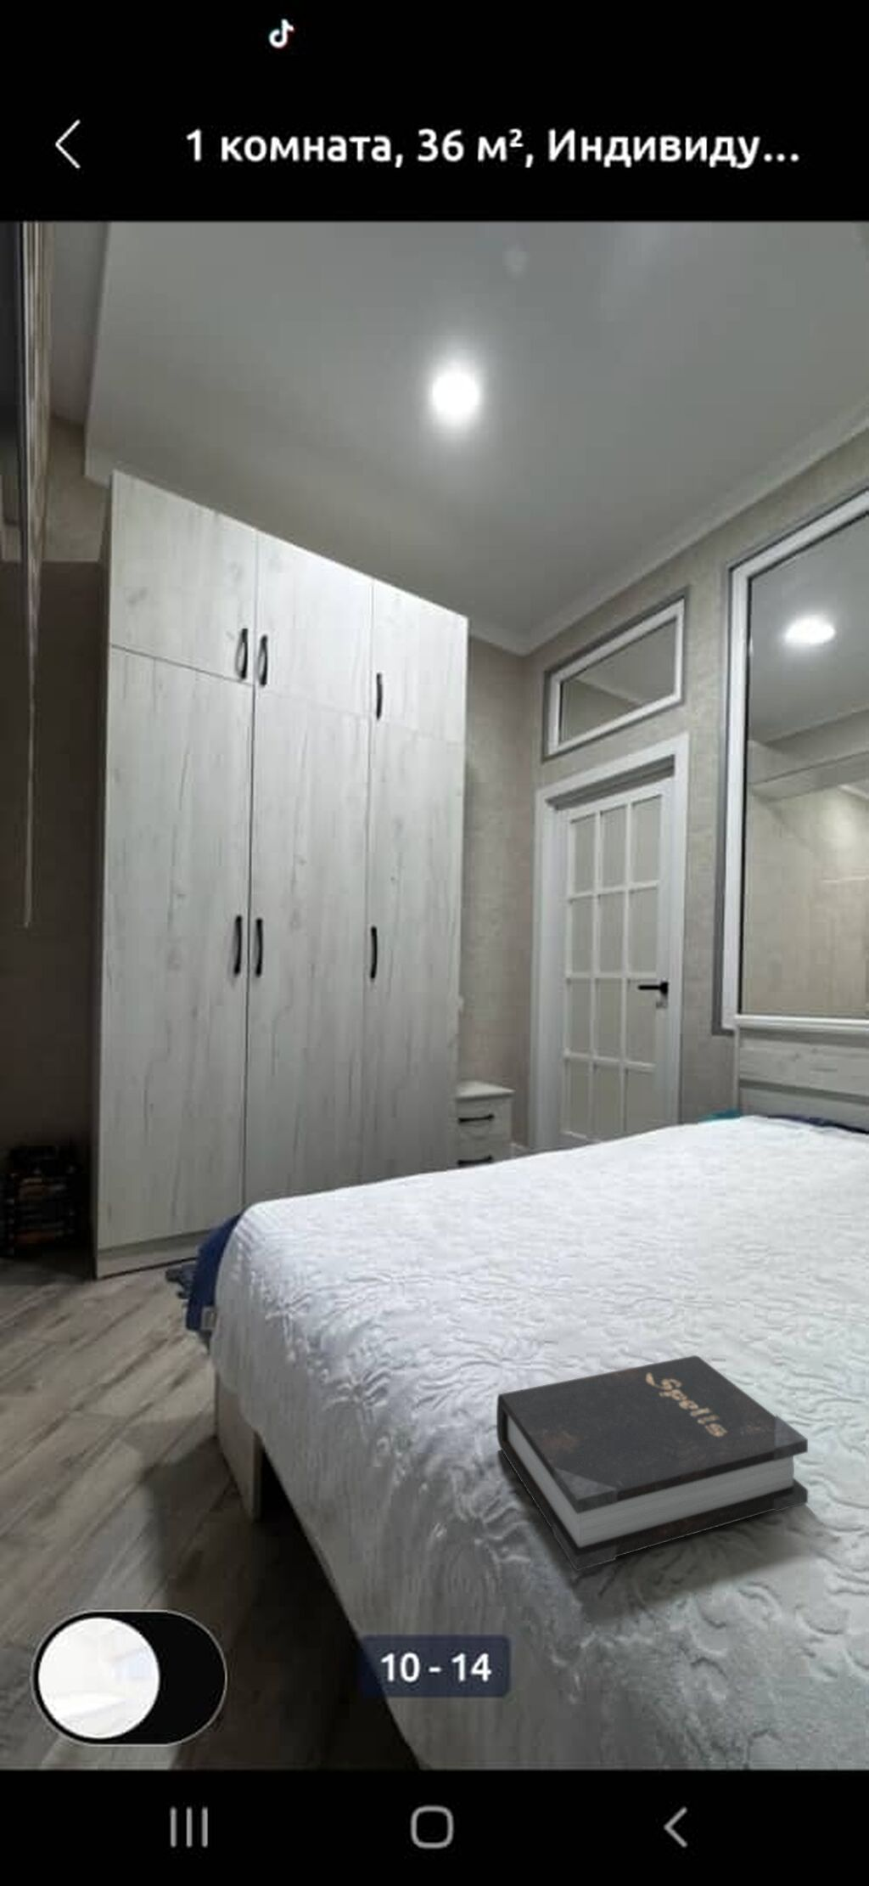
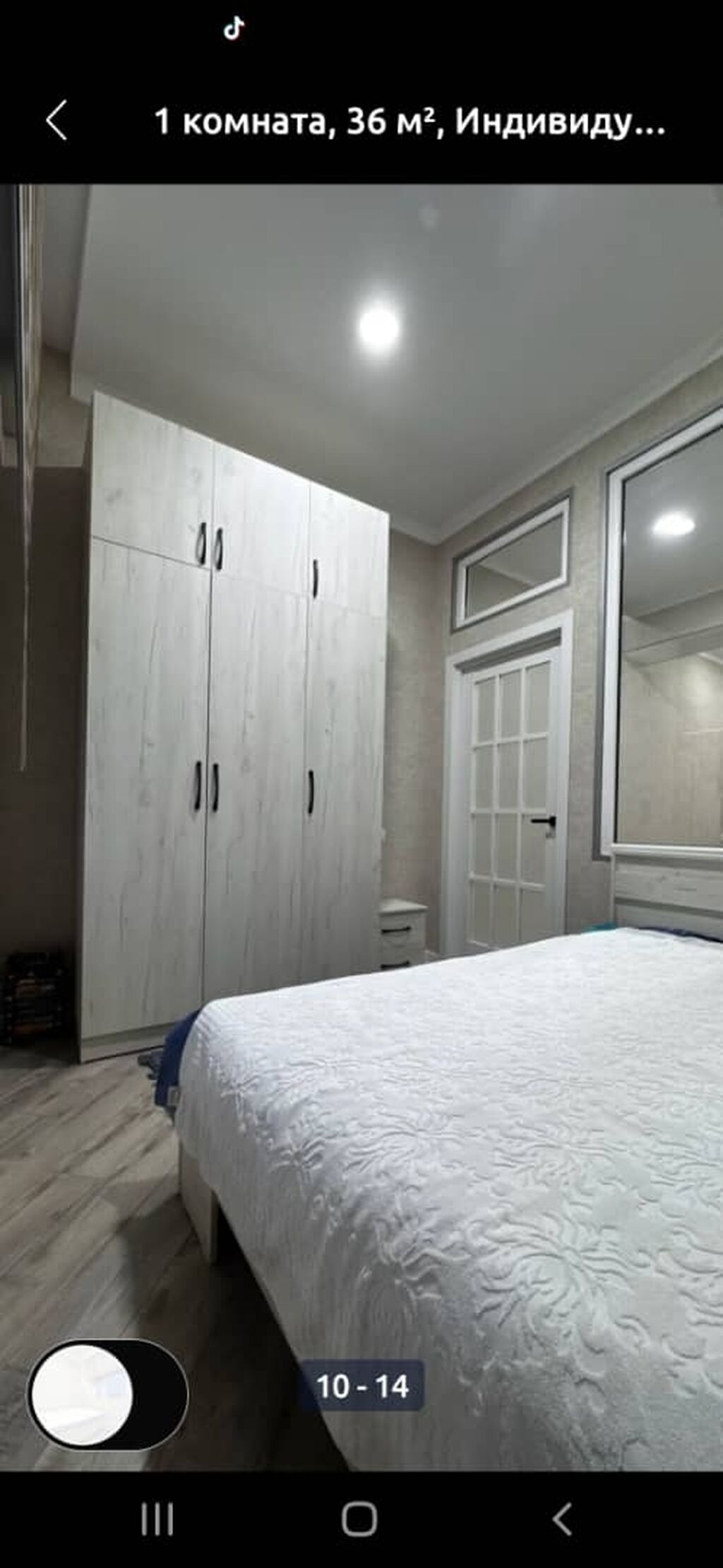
- hardback book (643, 1440)
